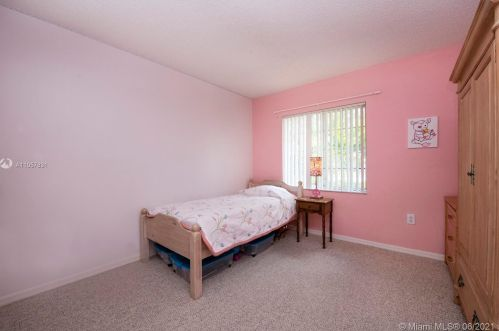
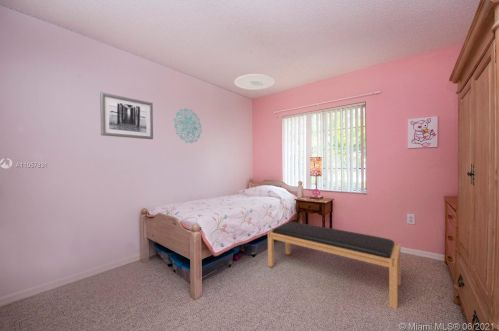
+ wall decoration (189, 126)
+ ceiling light (254, 80)
+ bench (328, 252)
+ wall art (128, 117)
